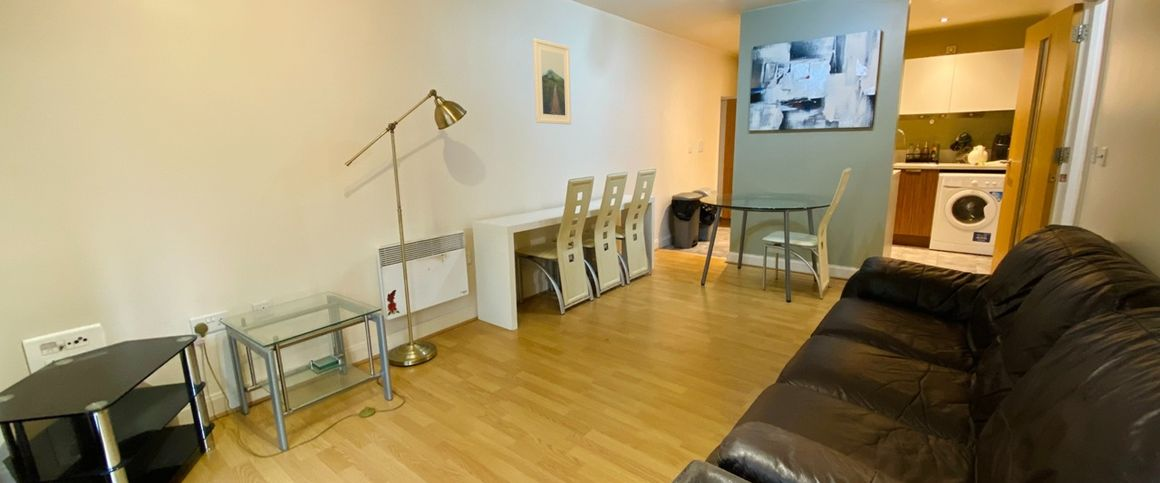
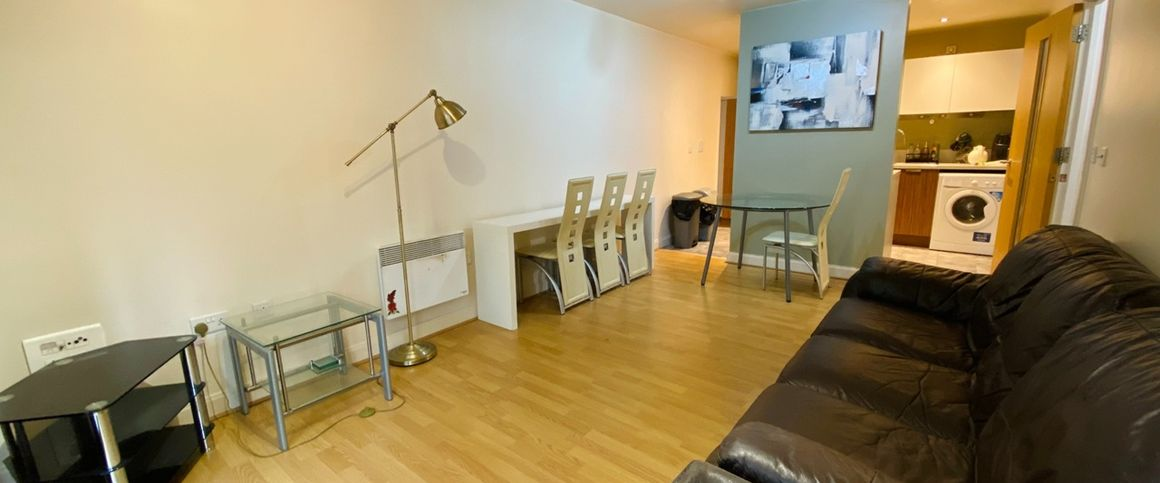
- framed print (553, 83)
